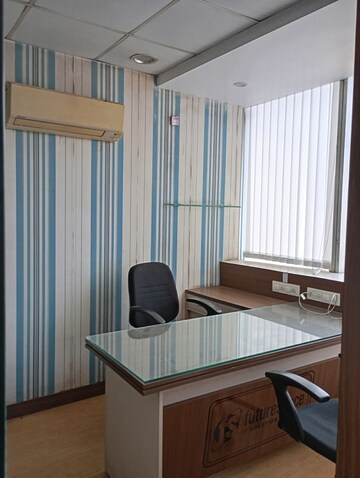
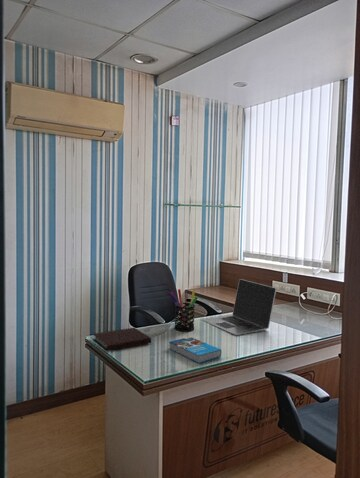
+ pen holder (185, 308)
+ book (194, 348)
+ laptop (238, 304)
+ notebook (121, 338)
